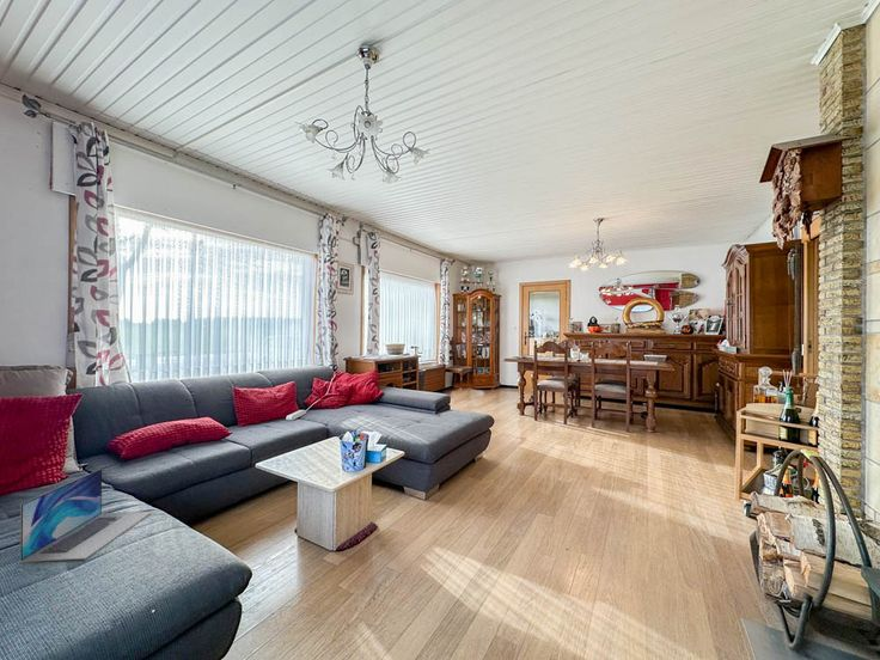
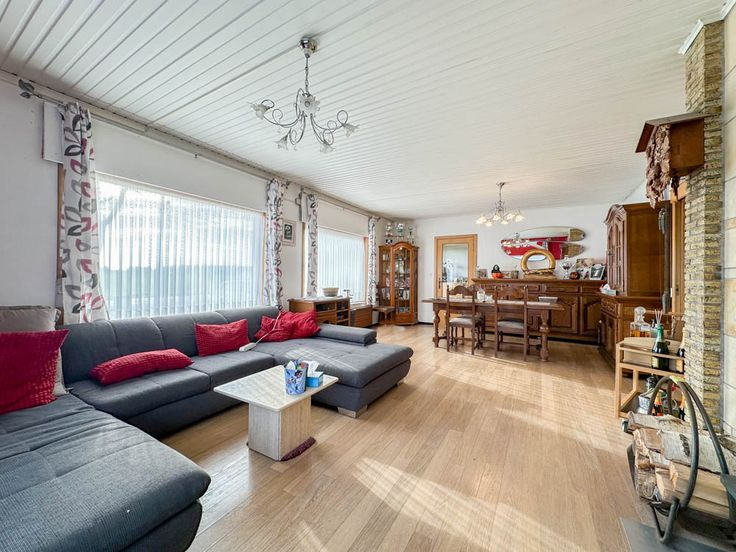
- laptop (93, 508)
